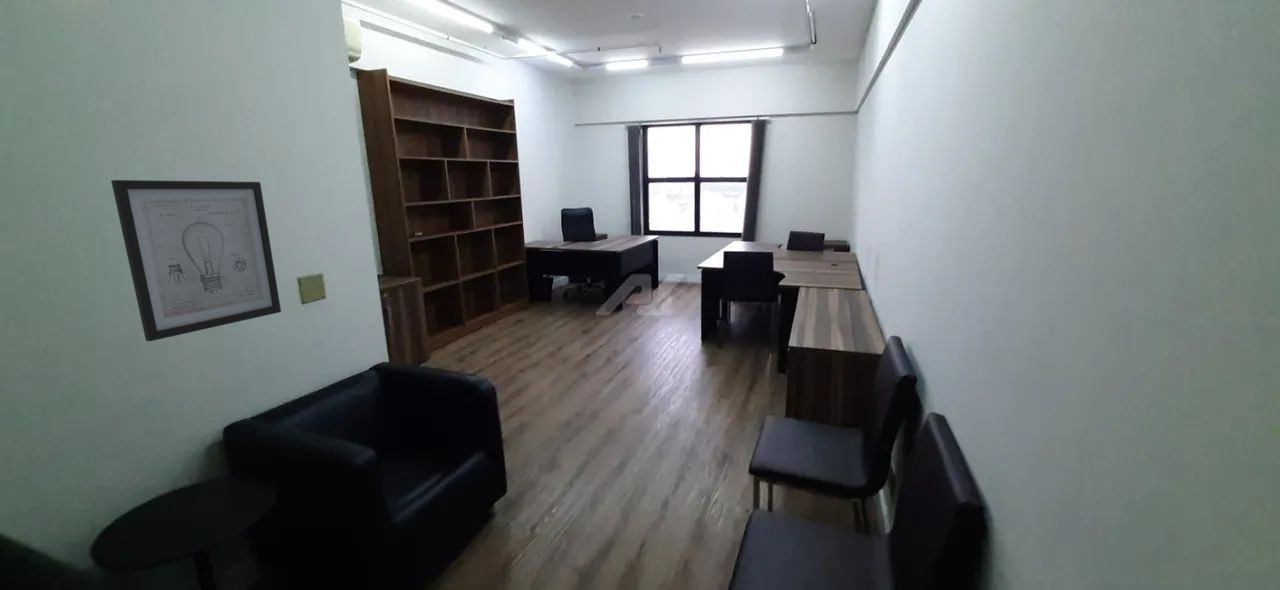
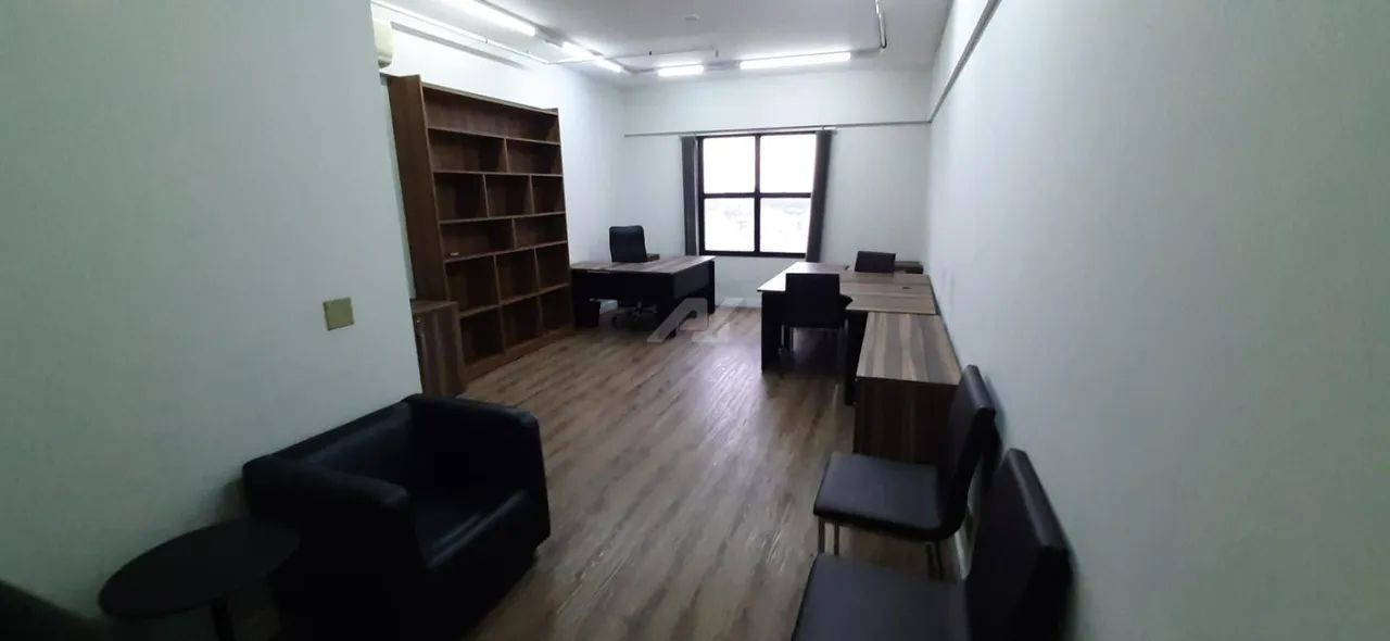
- wall art (207, 255)
